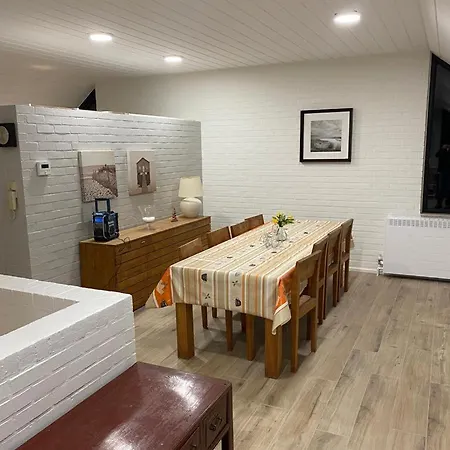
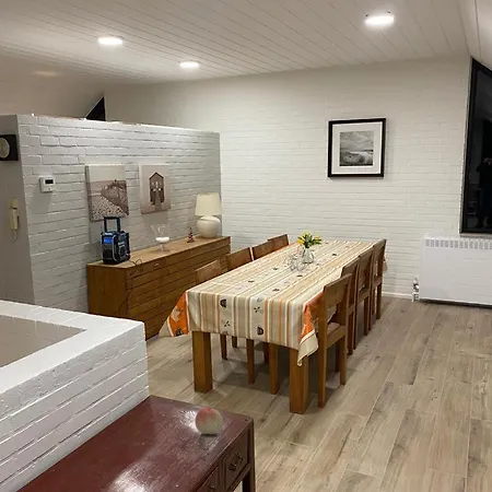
+ fruit (209, 420)
